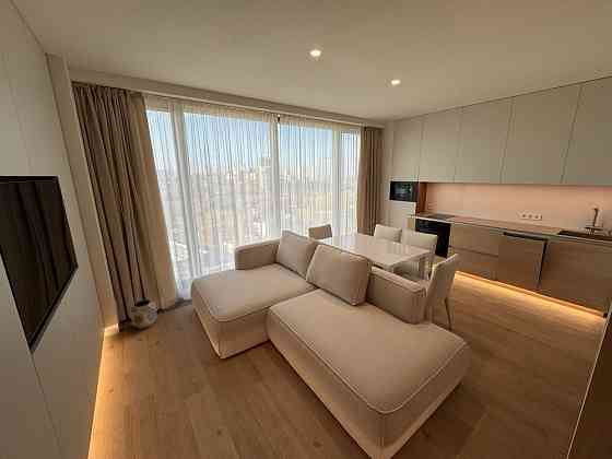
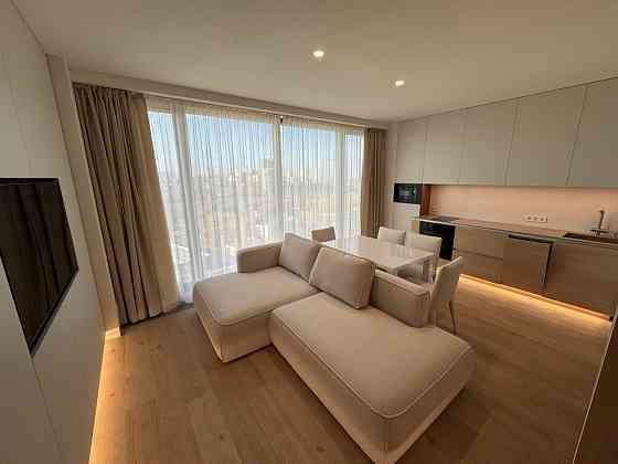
- planter (143, 314)
